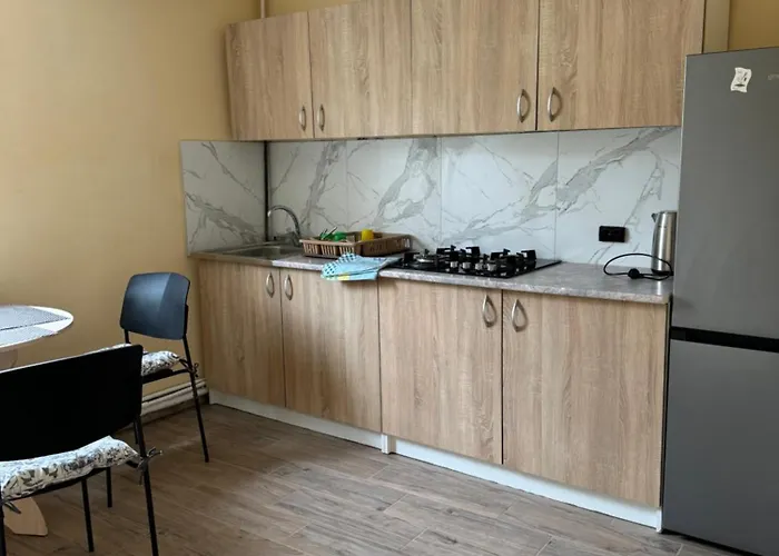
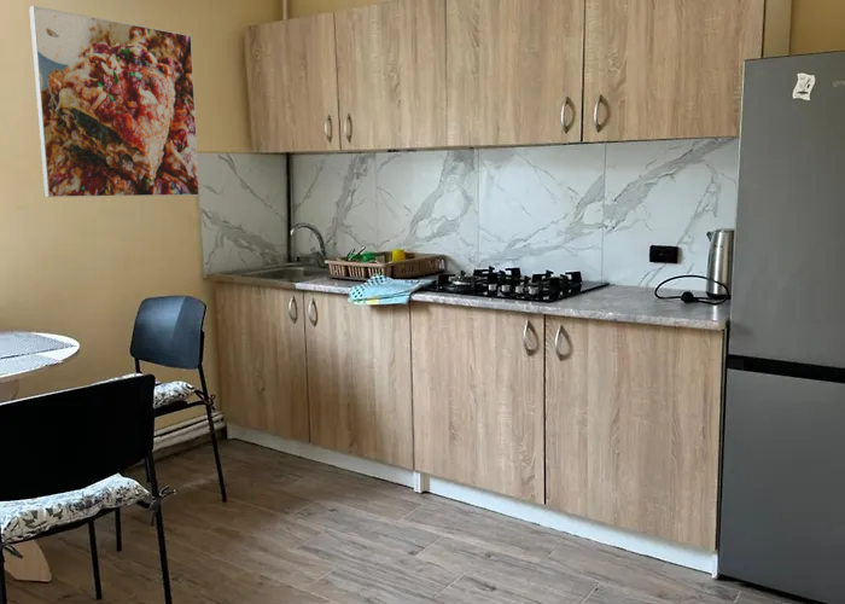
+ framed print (122, 110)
